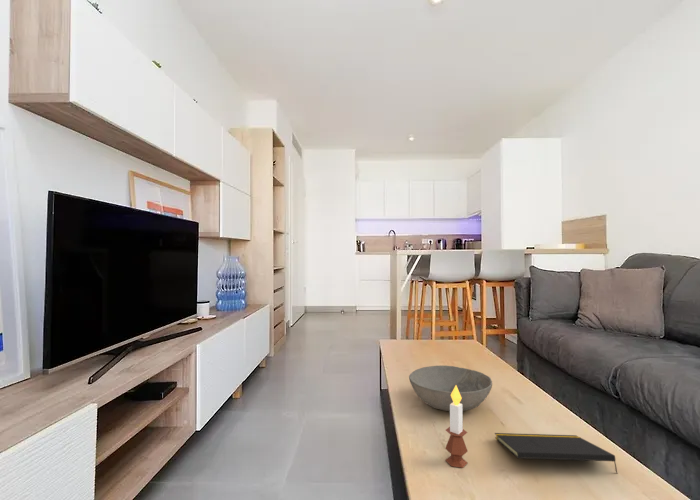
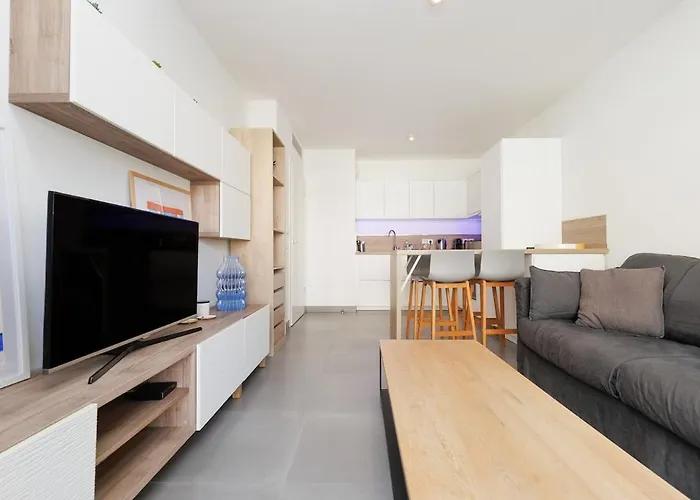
- notepad (549, 446)
- candle (456, 423)
- bowl (449, 390)
